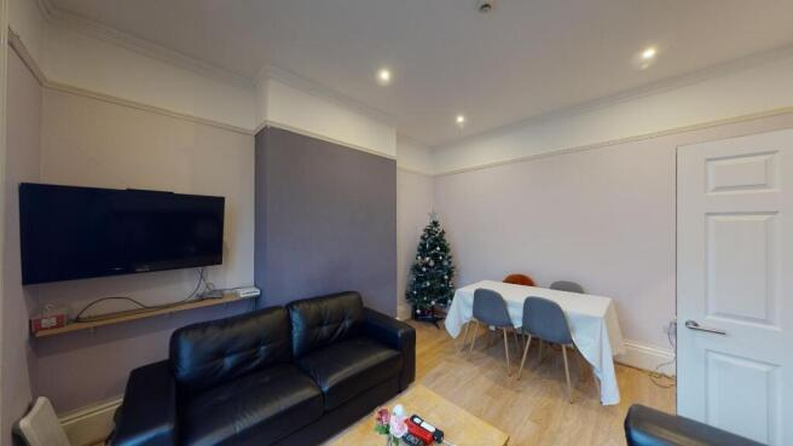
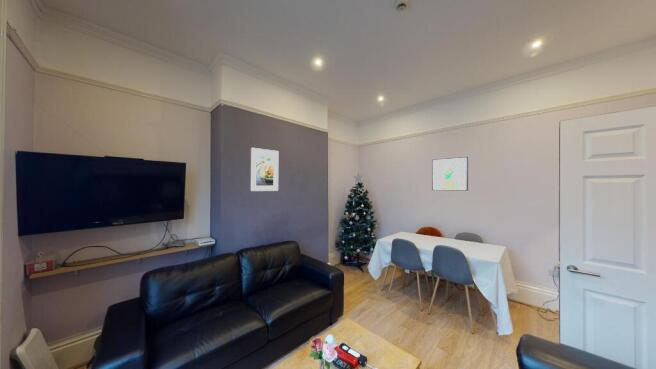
+ wall art (449, 174)
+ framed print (264, 170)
